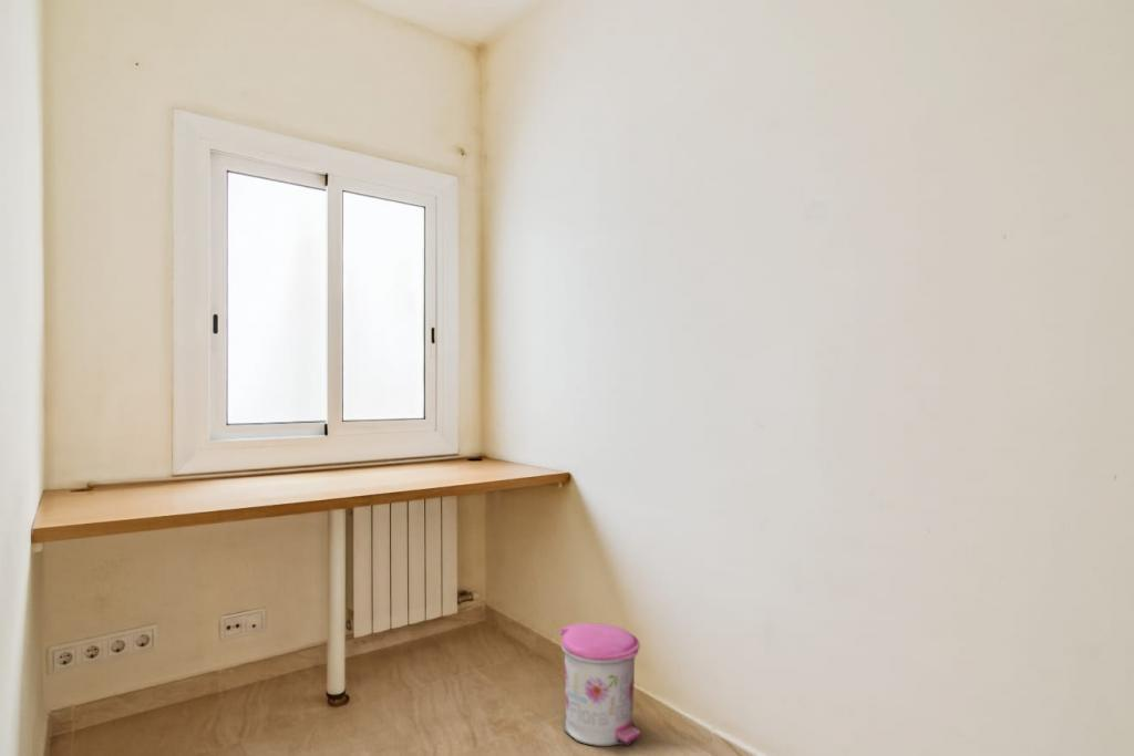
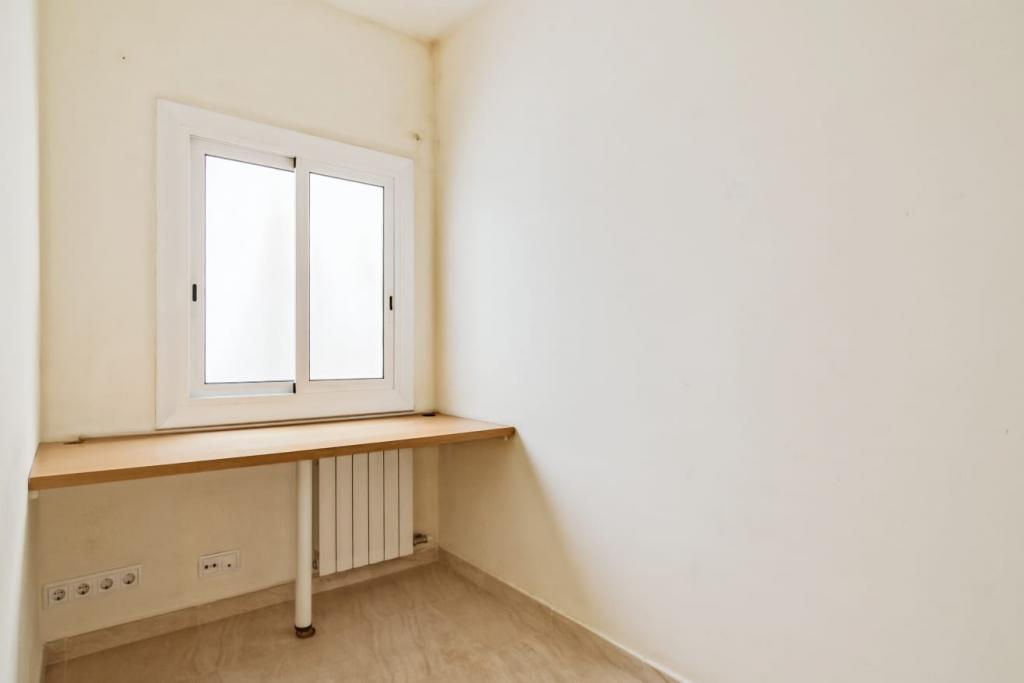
- trash can (598, 679)
